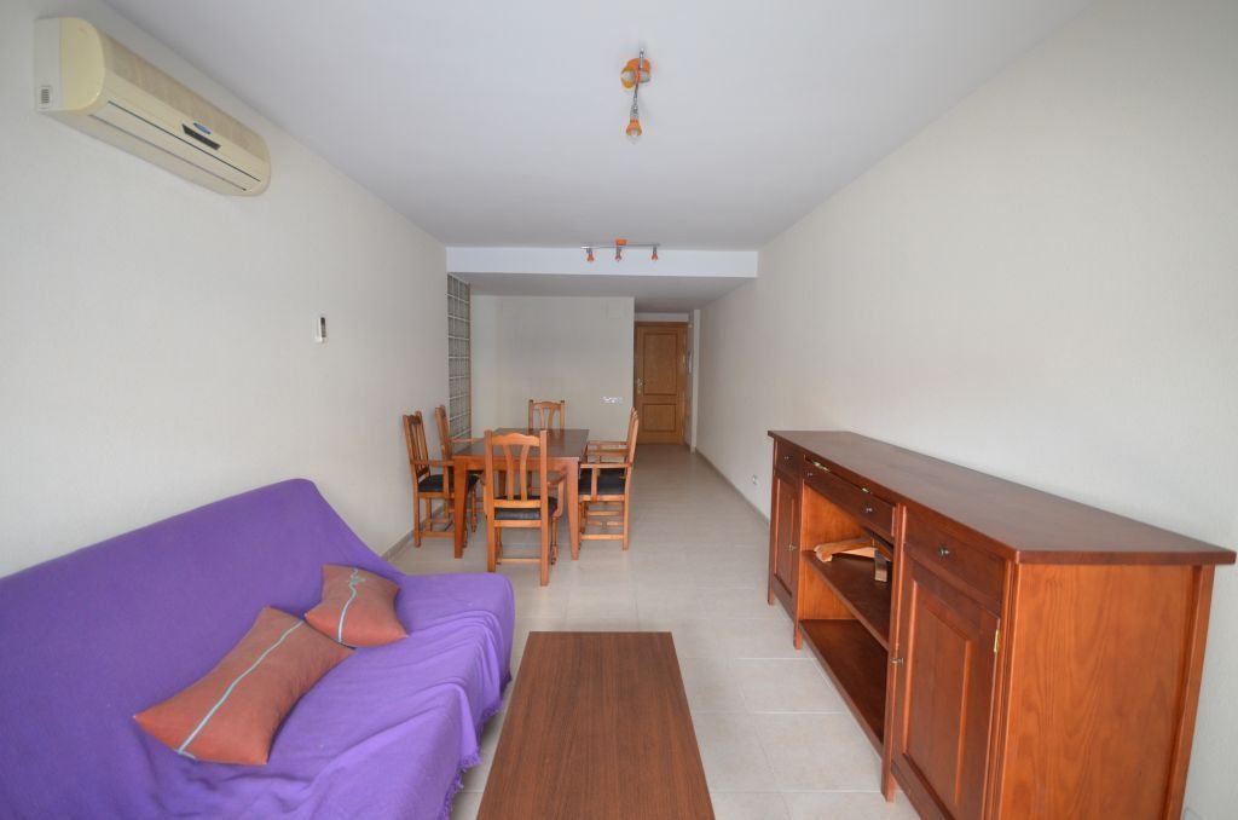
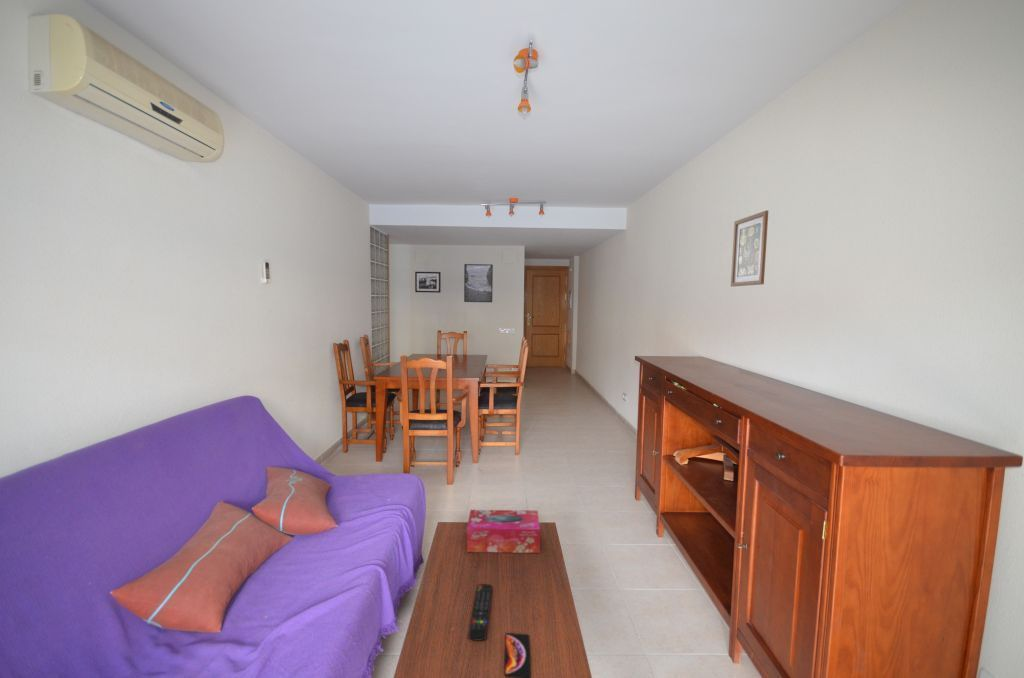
+ remote control (481, 609)
+ tissue box (503, 530)
+ picture frame (427, 282)
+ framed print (478, 283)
+ smartphone (517, 654)
+ wall art (748, 251)
